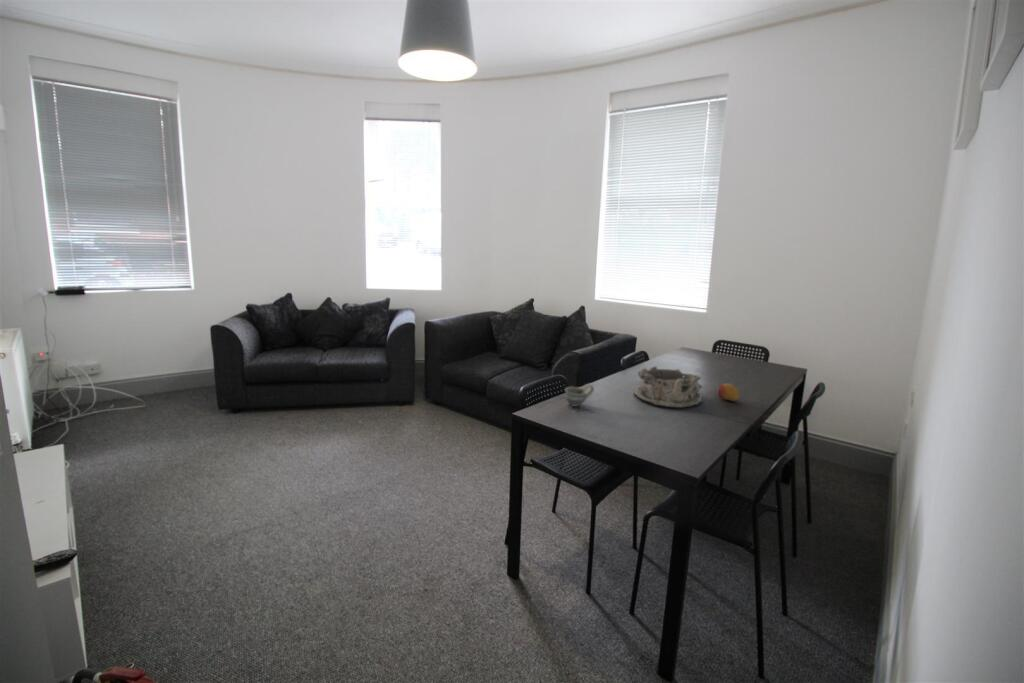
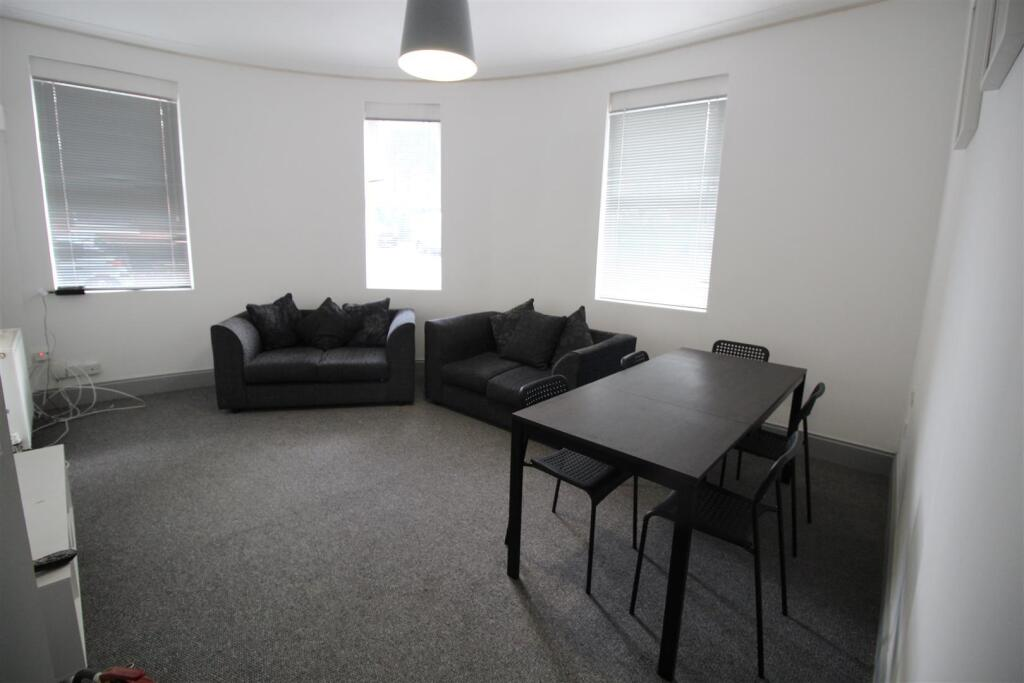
- fruit (728, 392)
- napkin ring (668, 384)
- cup (578, 395)
